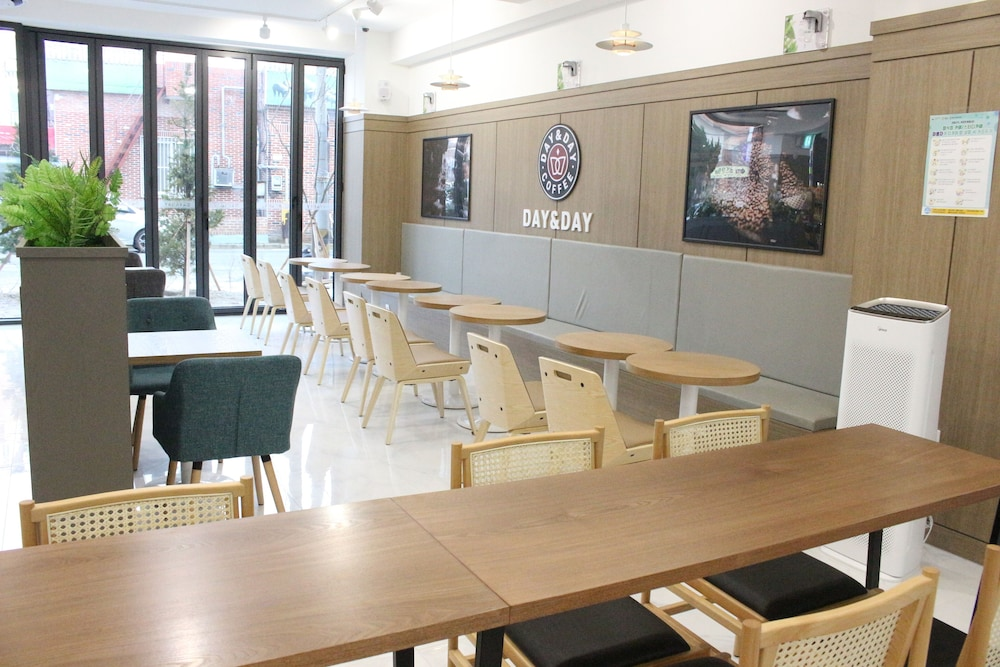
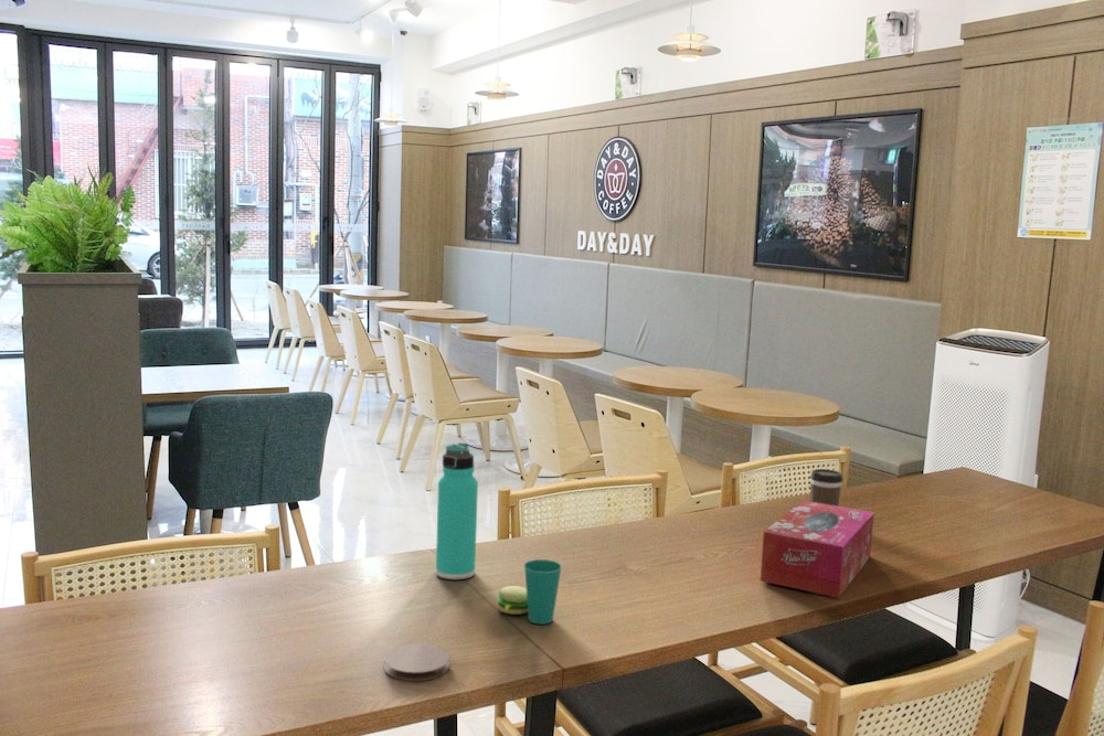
+ tissue box (819, 545)
+ coaster (416, 661)
+ thermos bottle (457, 509)
+ cup (528, 587)
+ coffee cup (825, 497)
